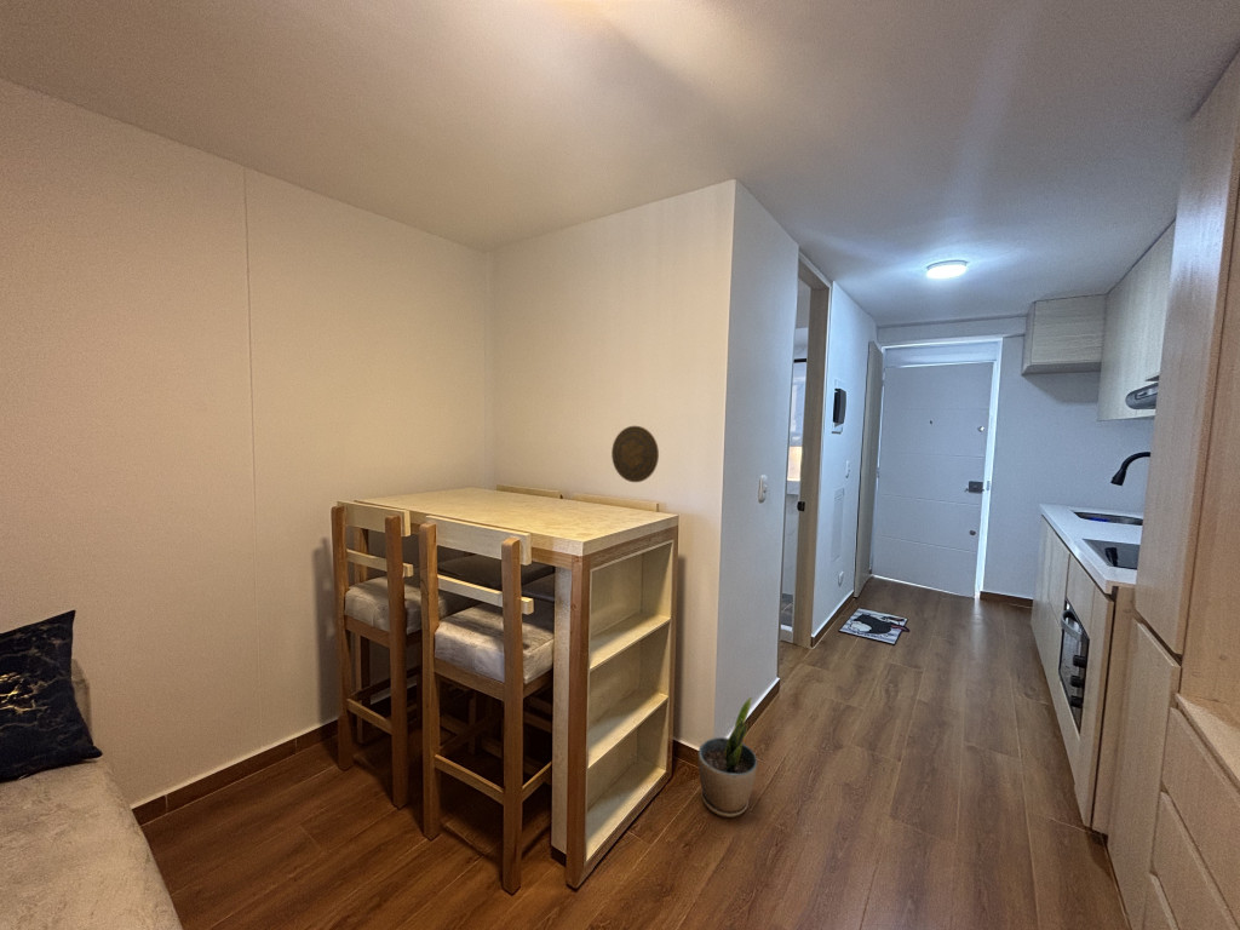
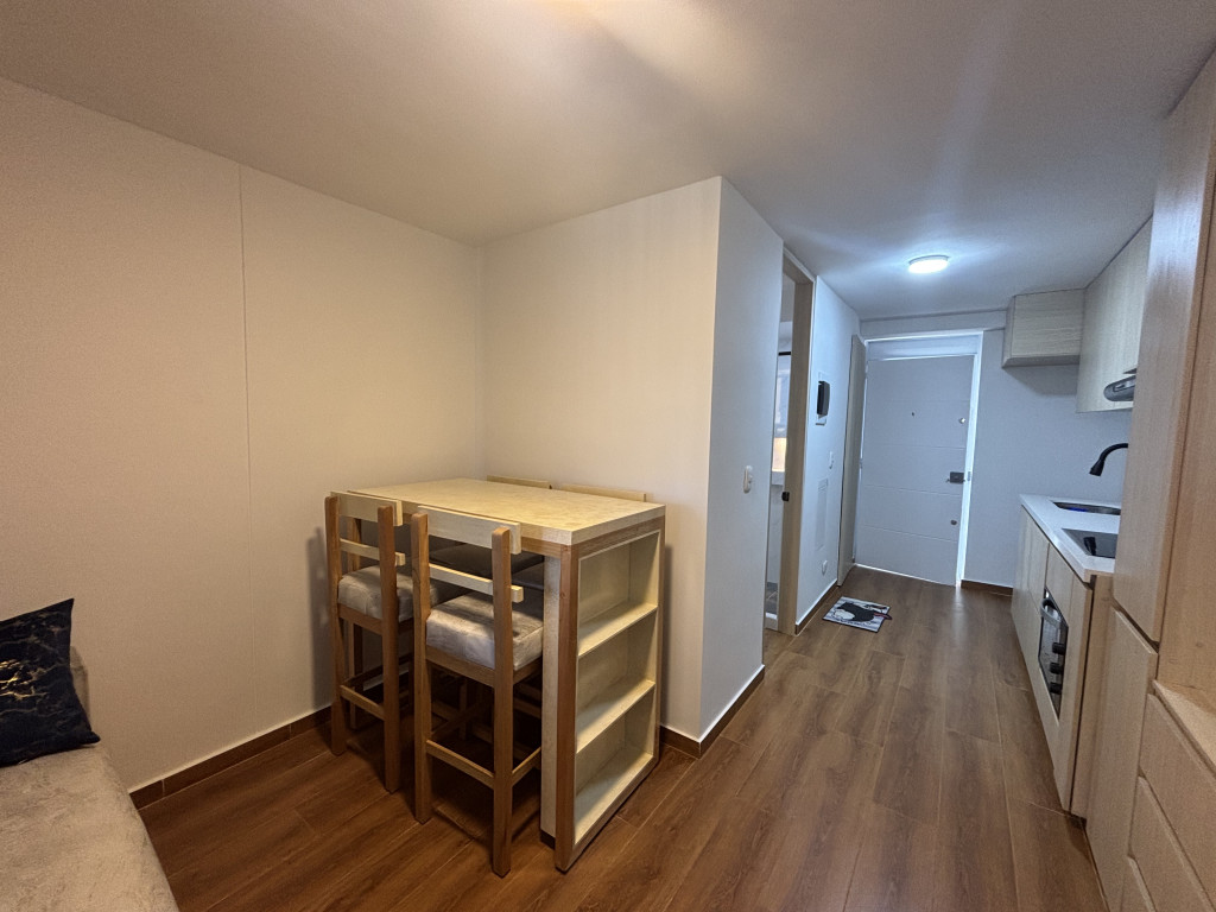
- decorative plate (632, 454)
- potted plant (727, 752)
